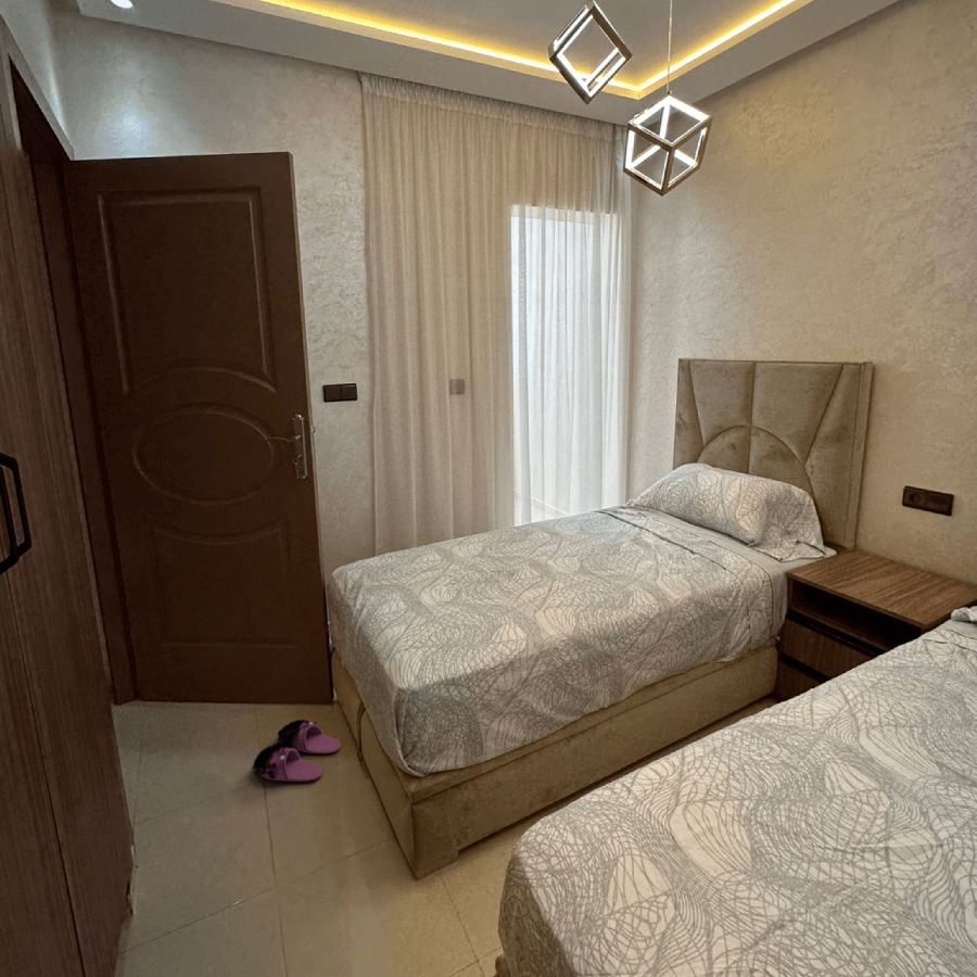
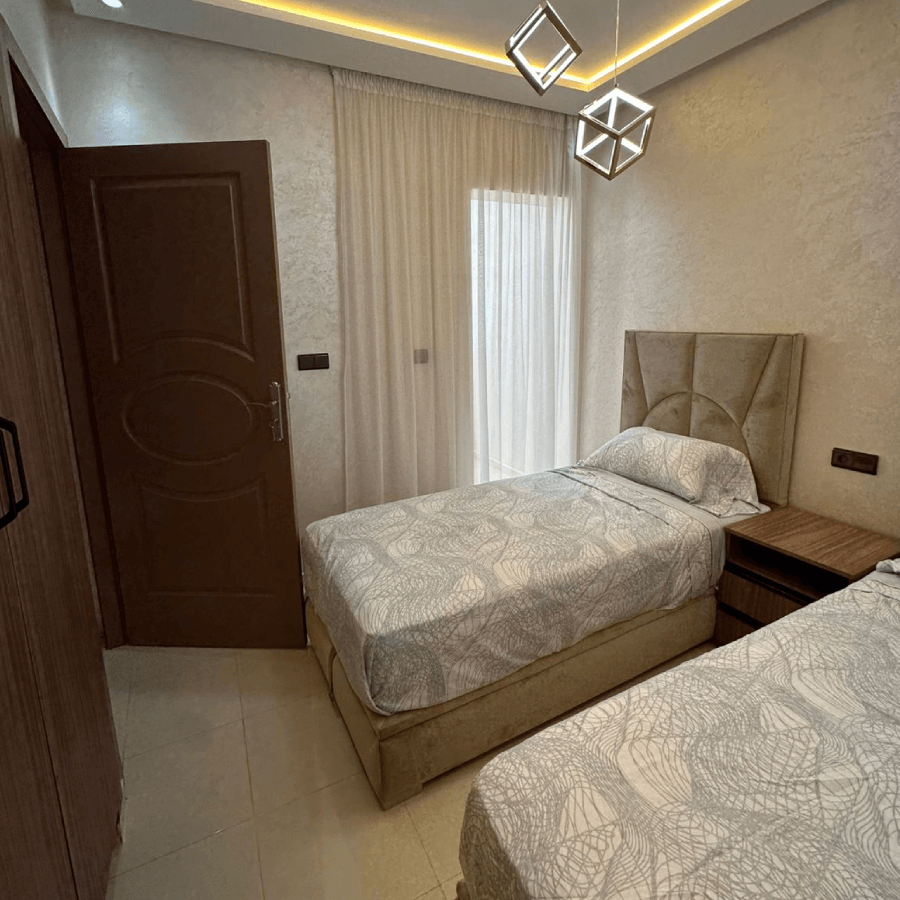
- slippers (296, 746)
